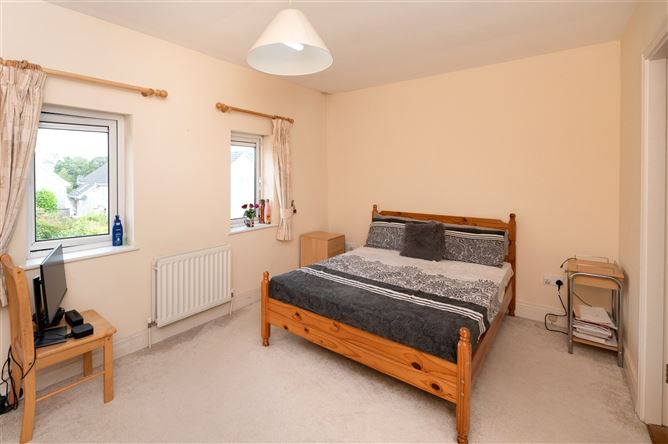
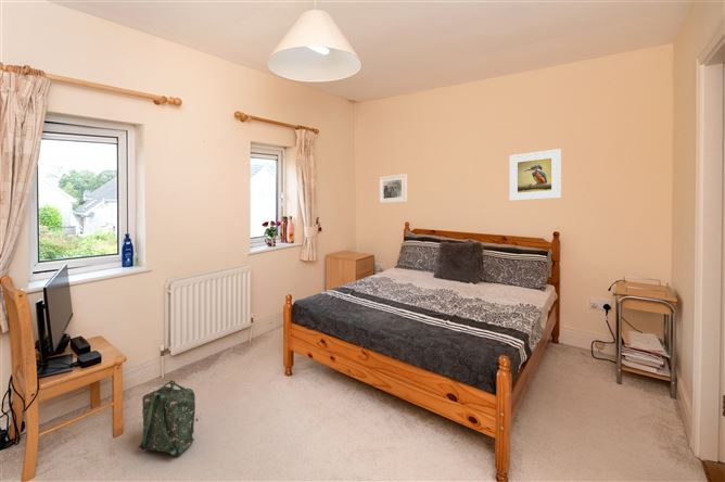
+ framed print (392, 189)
+ backpack (168, 408)
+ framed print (534, 176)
